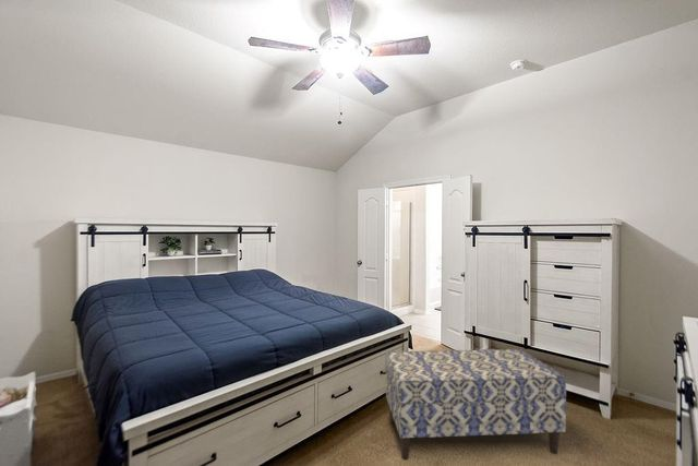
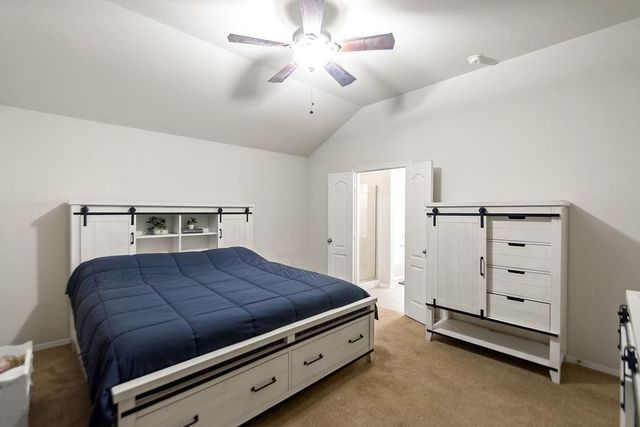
- bench (467, 398)
